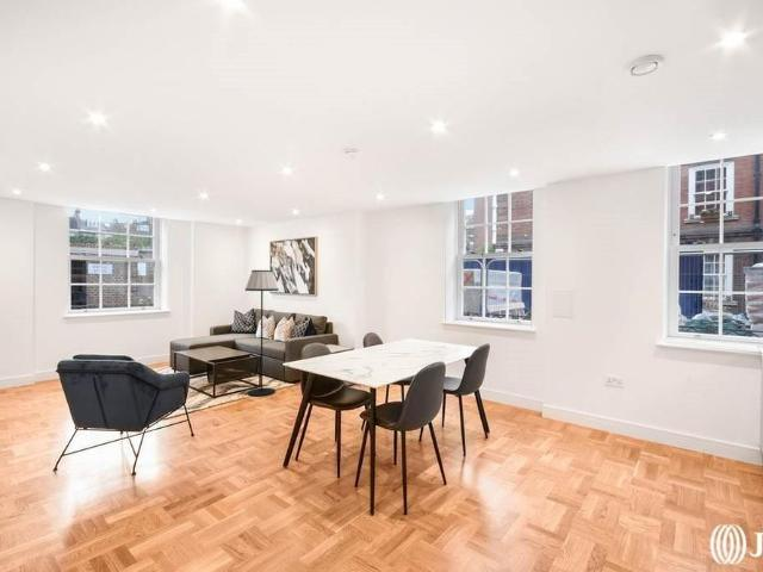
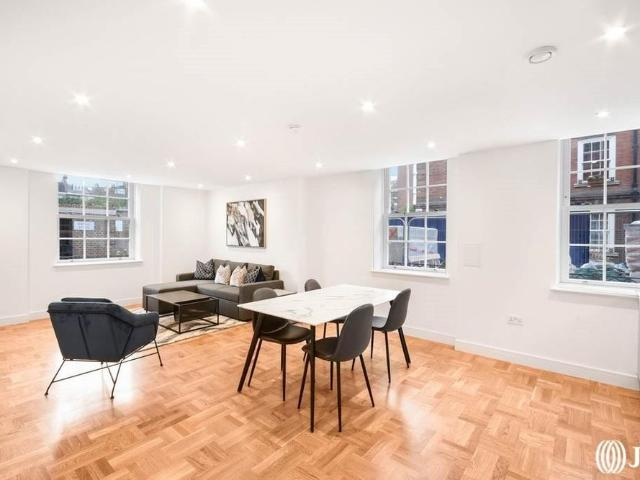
- floor lamp (261, 331)
